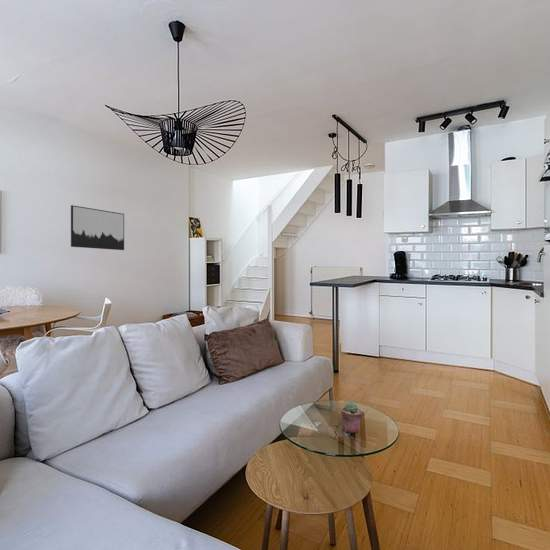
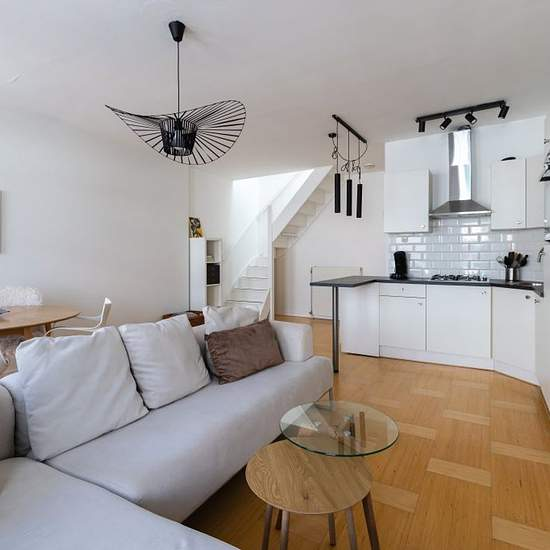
- potted succulent (351, 416)
- wall art (99, 229)
